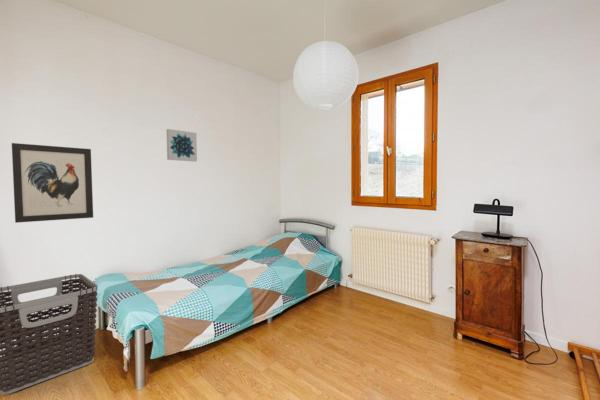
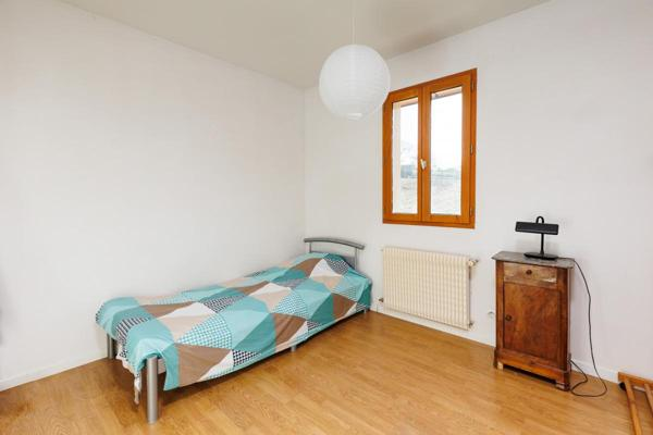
- clothes hamper (44, 326)
- wall art (55, 183)
- wall art (182, 145)
